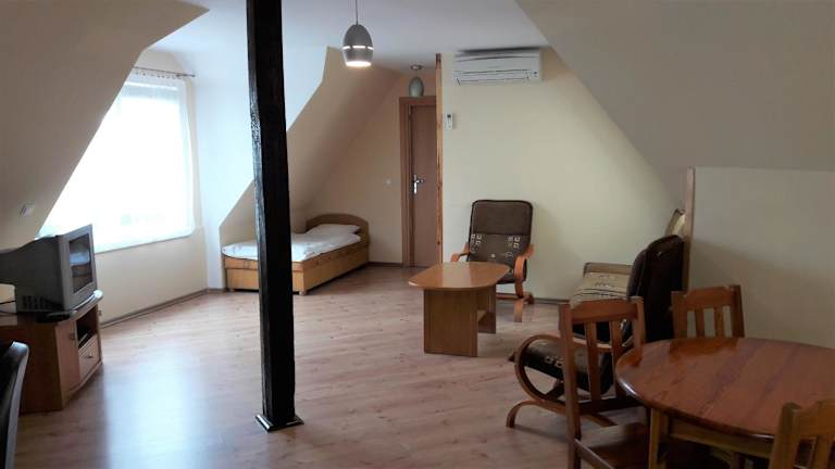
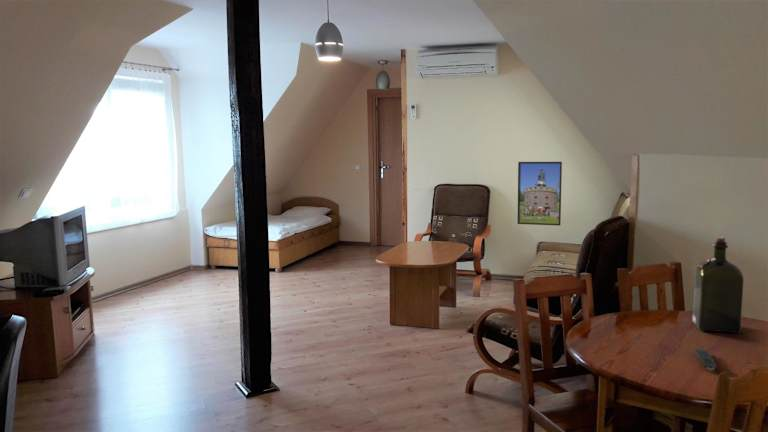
+ remote control (705, 359)
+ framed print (539, 193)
+ liquor (718, 282)
